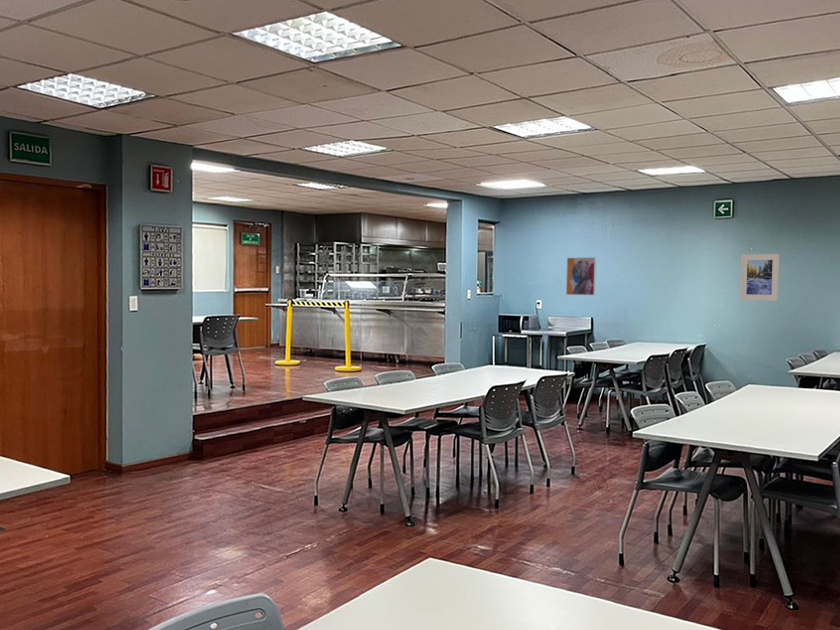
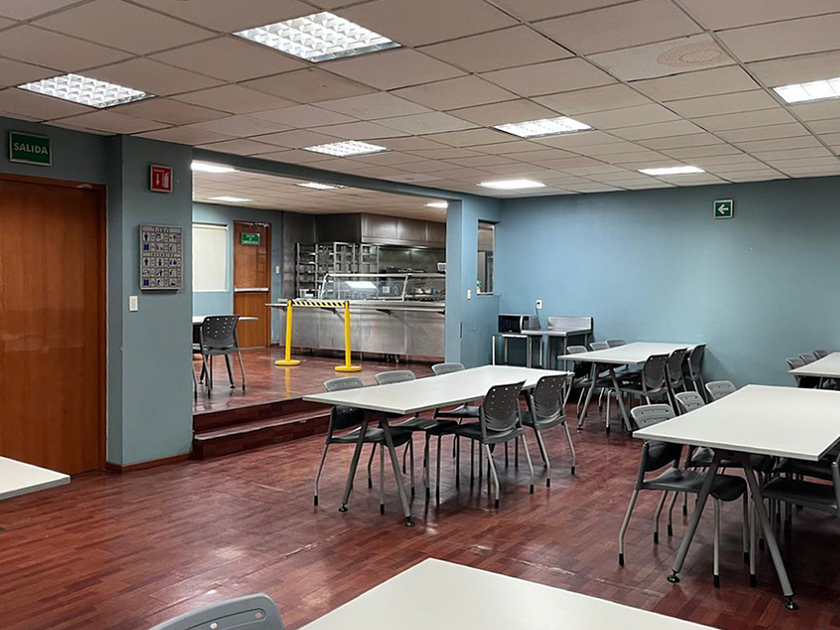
- wall art (580, 276)
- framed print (759, 277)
